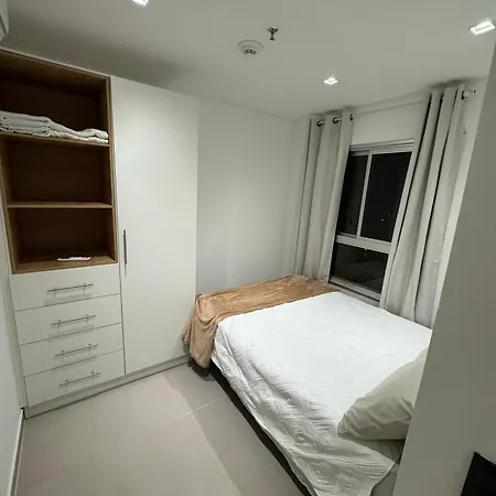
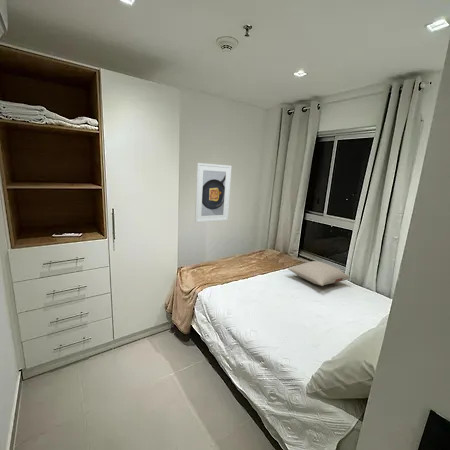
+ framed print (213, 193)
+ pillow (317, 272)
